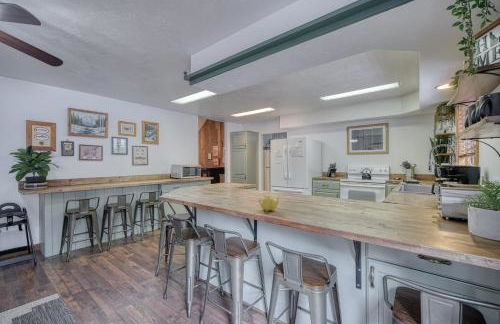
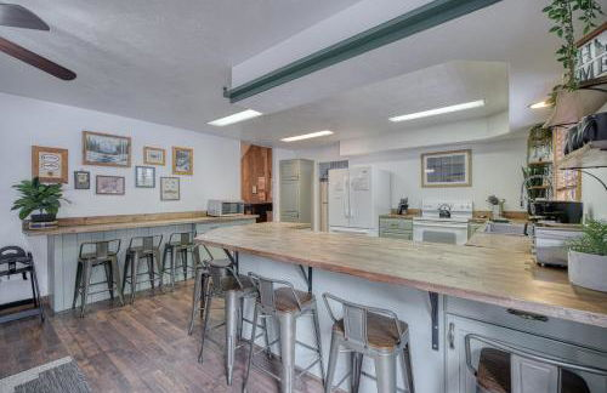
- teapot (269, 203)
